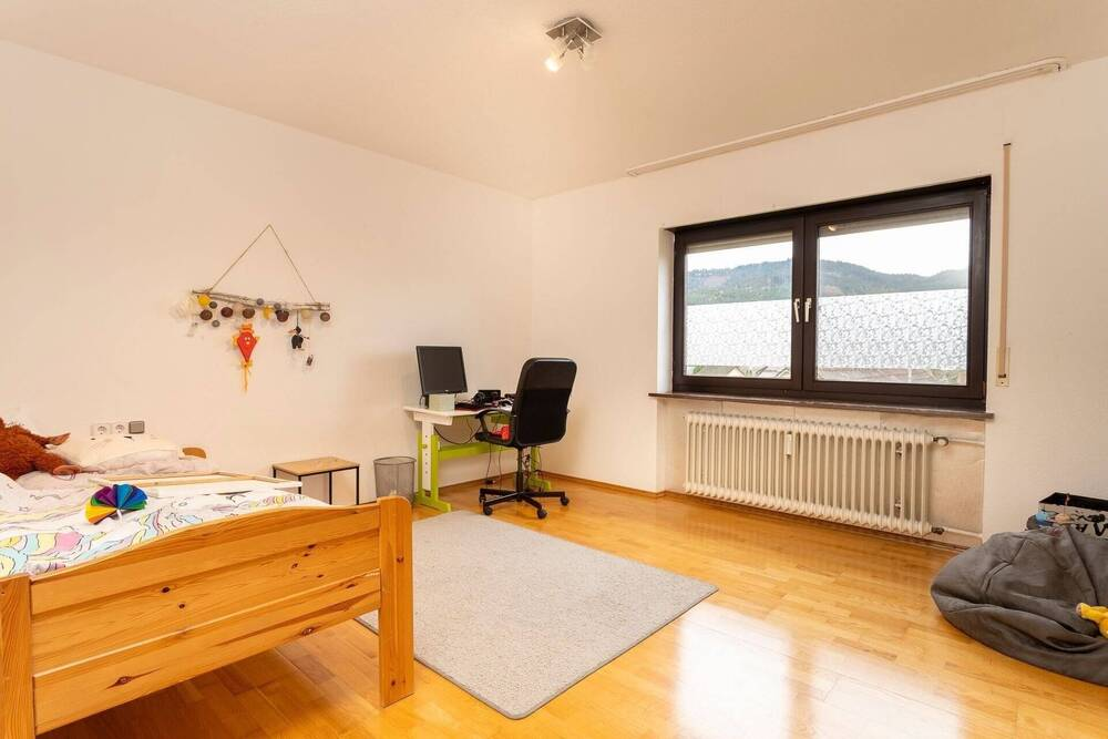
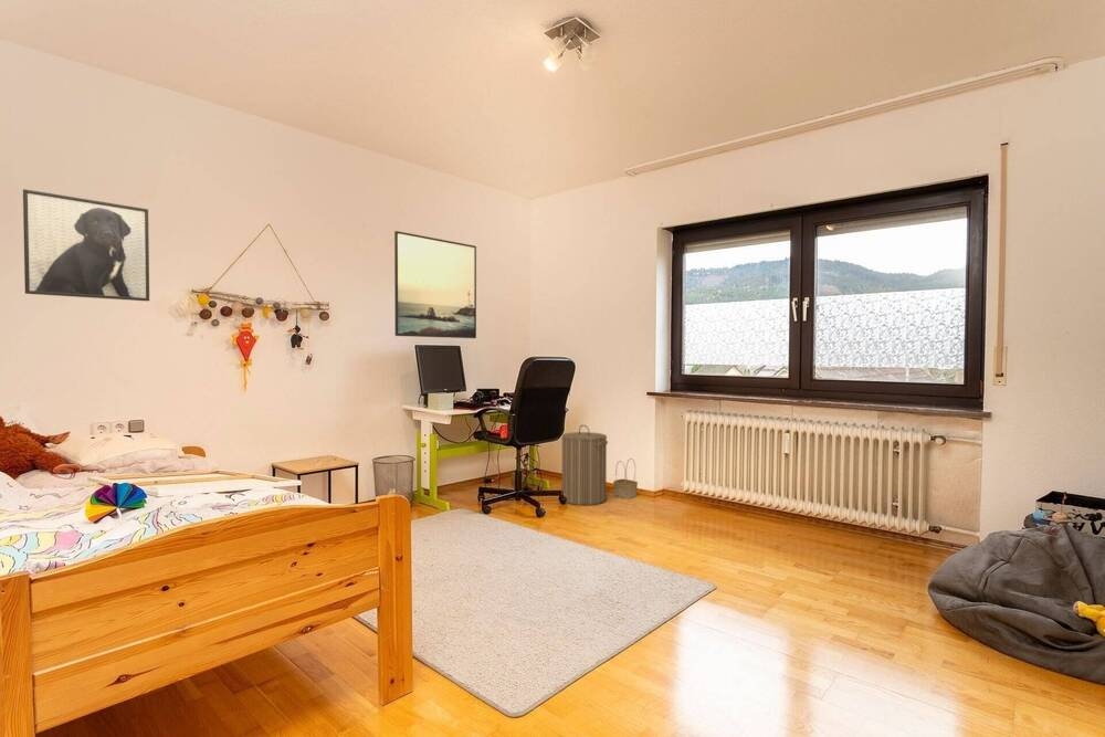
+ laundry hamper (583, 462)
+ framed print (90, 249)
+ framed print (438, 287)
+ basket (624, 478)
